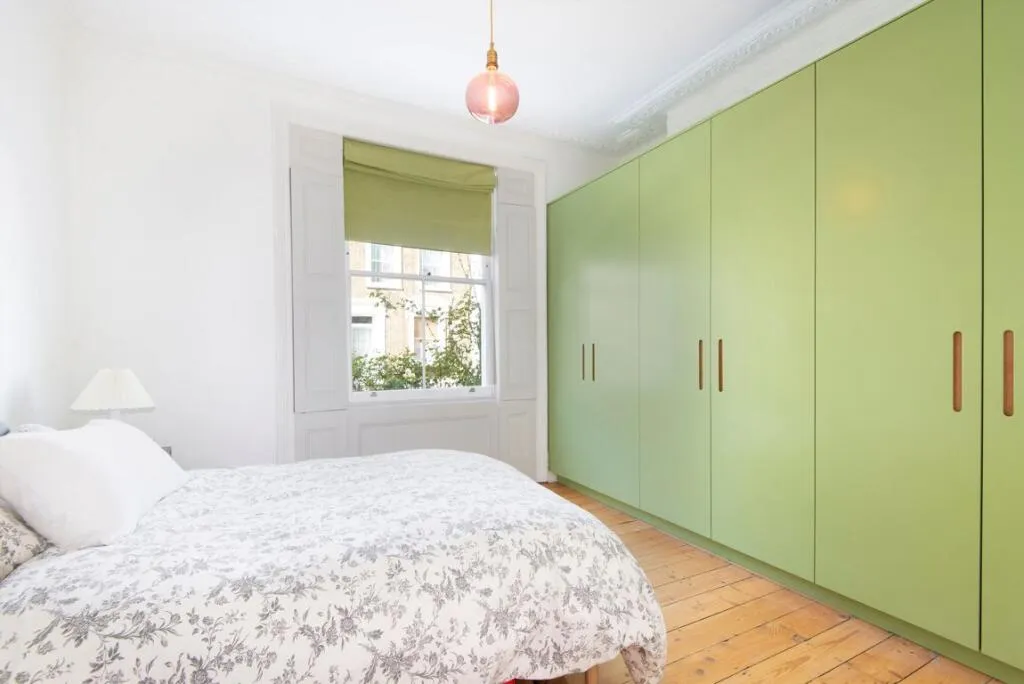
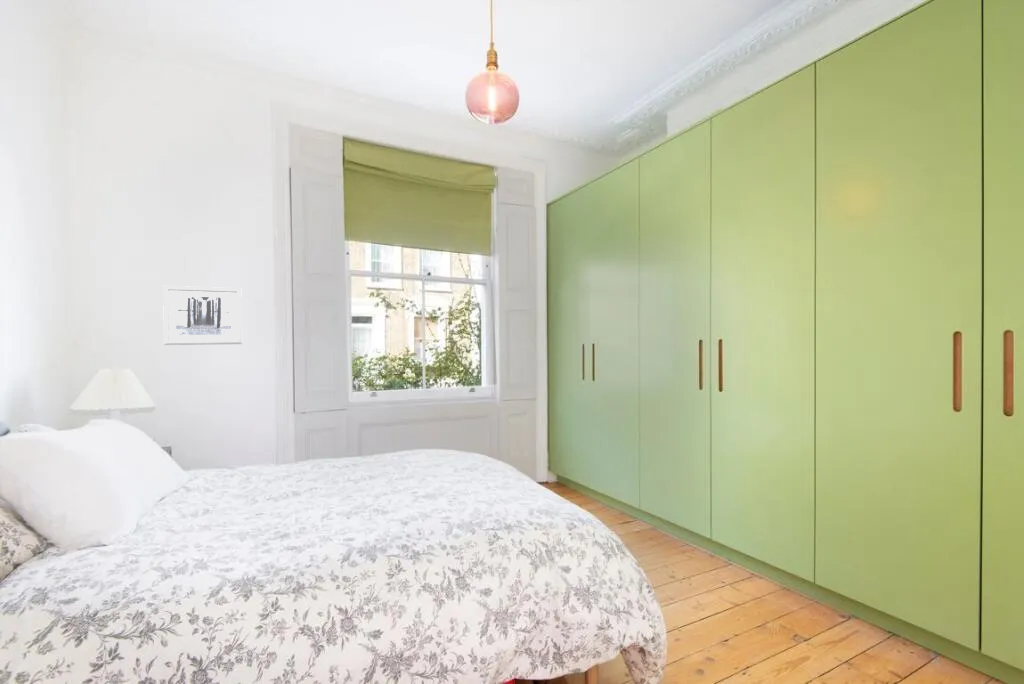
+ wall art (204, 315)
